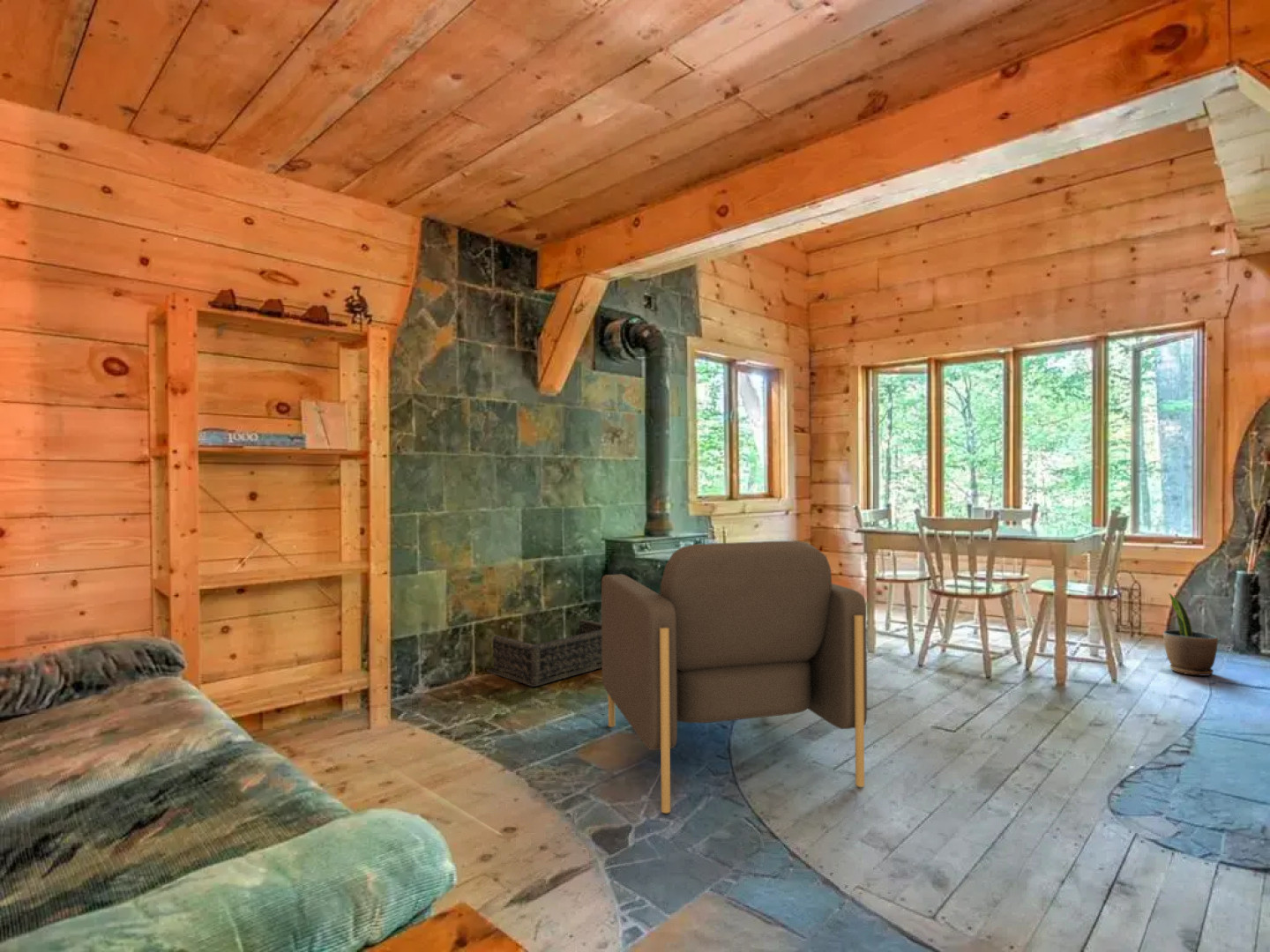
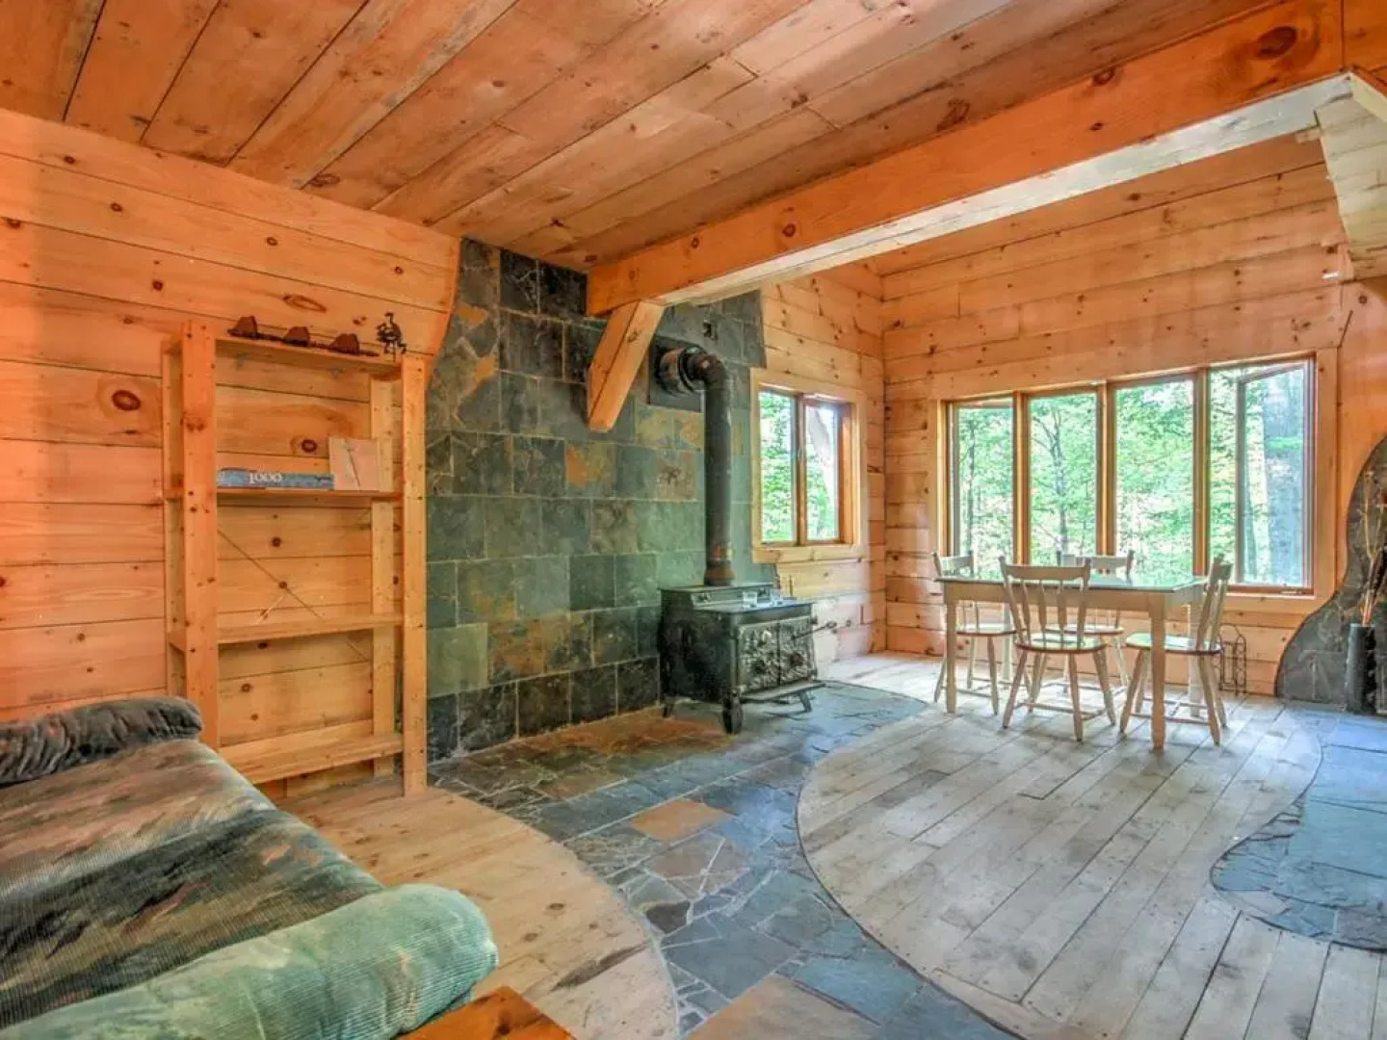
- potted plant (1190, 632)
- armchair (719, 643)
- basket (555, 649)
